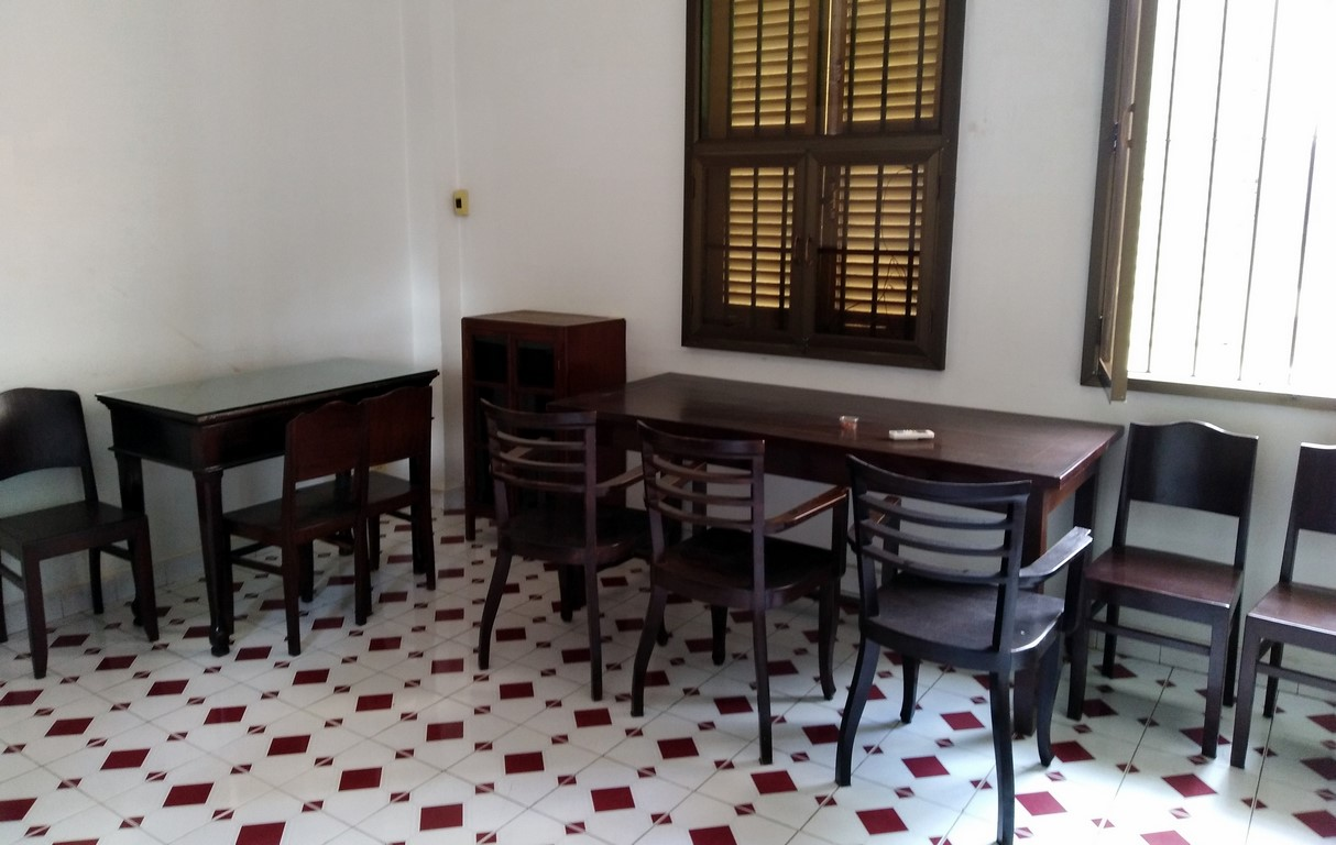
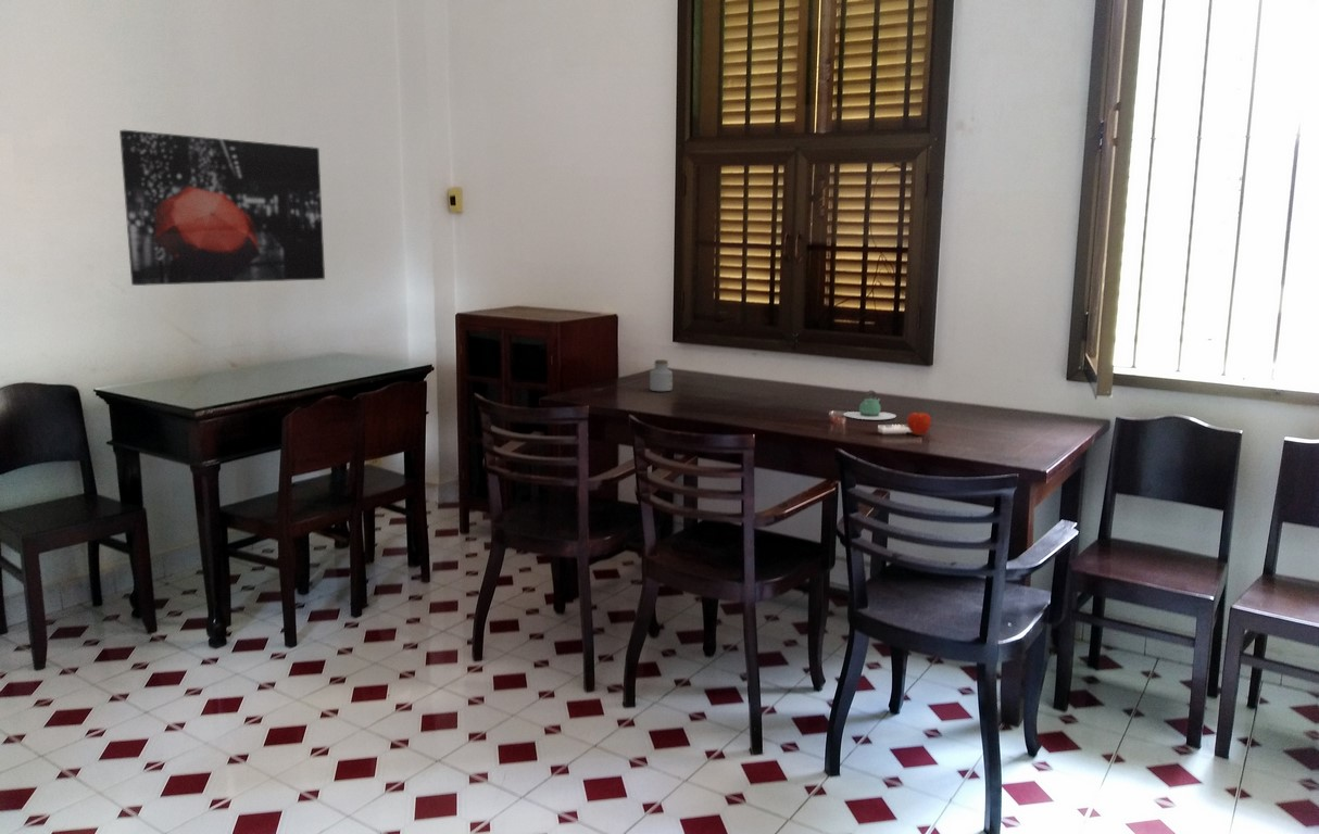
+ jar (661, 375)
+ teapot (870, 402)
+ fruit (918, 422)
+ wall art (231, 211)
